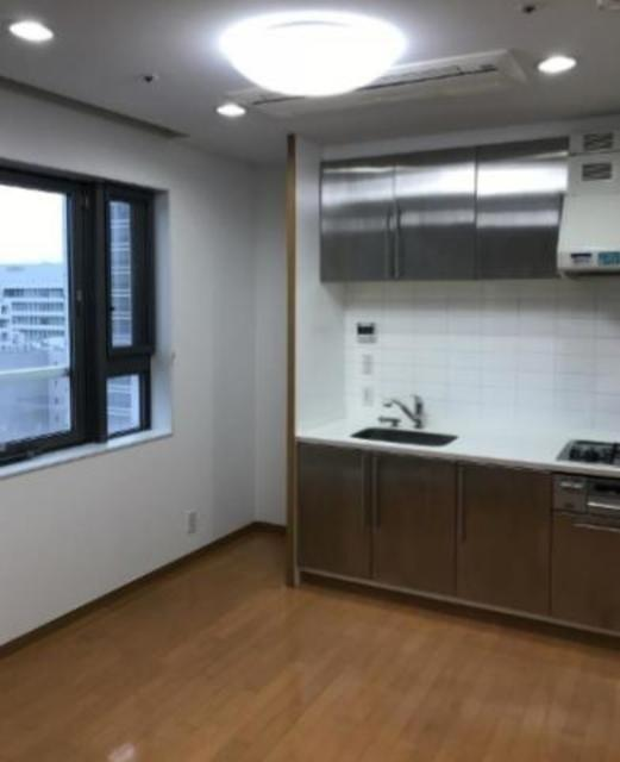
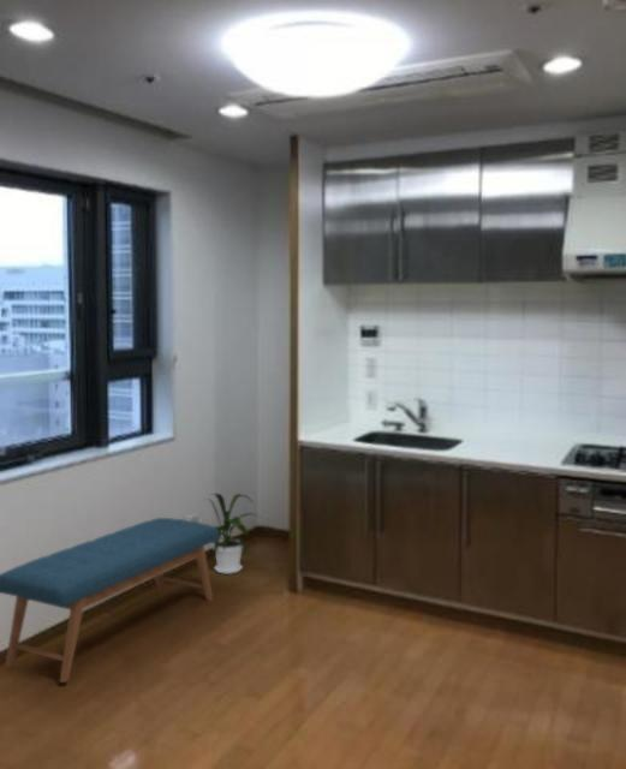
+ bench (119, 585)
+ house plant (227, 530)
